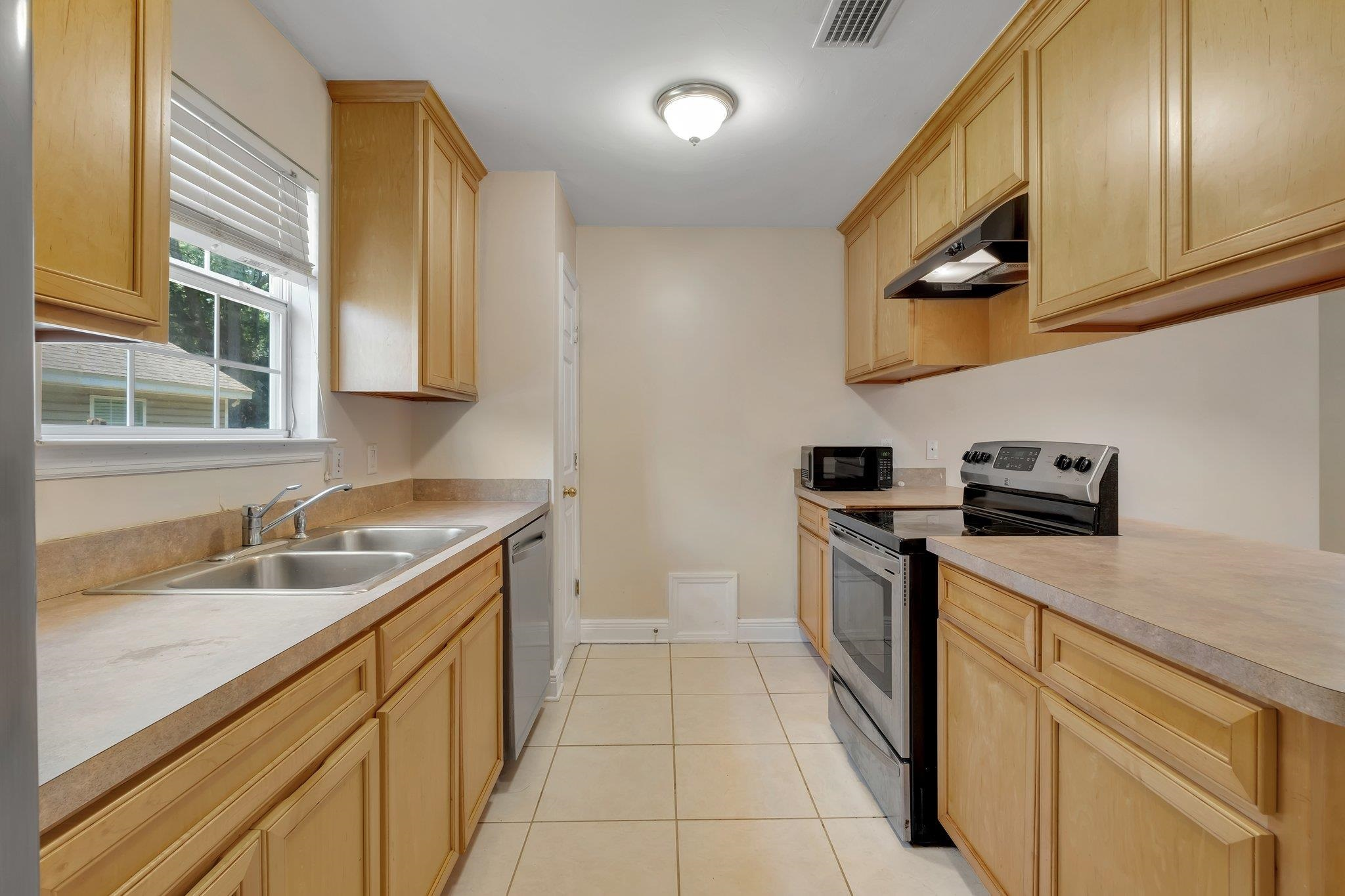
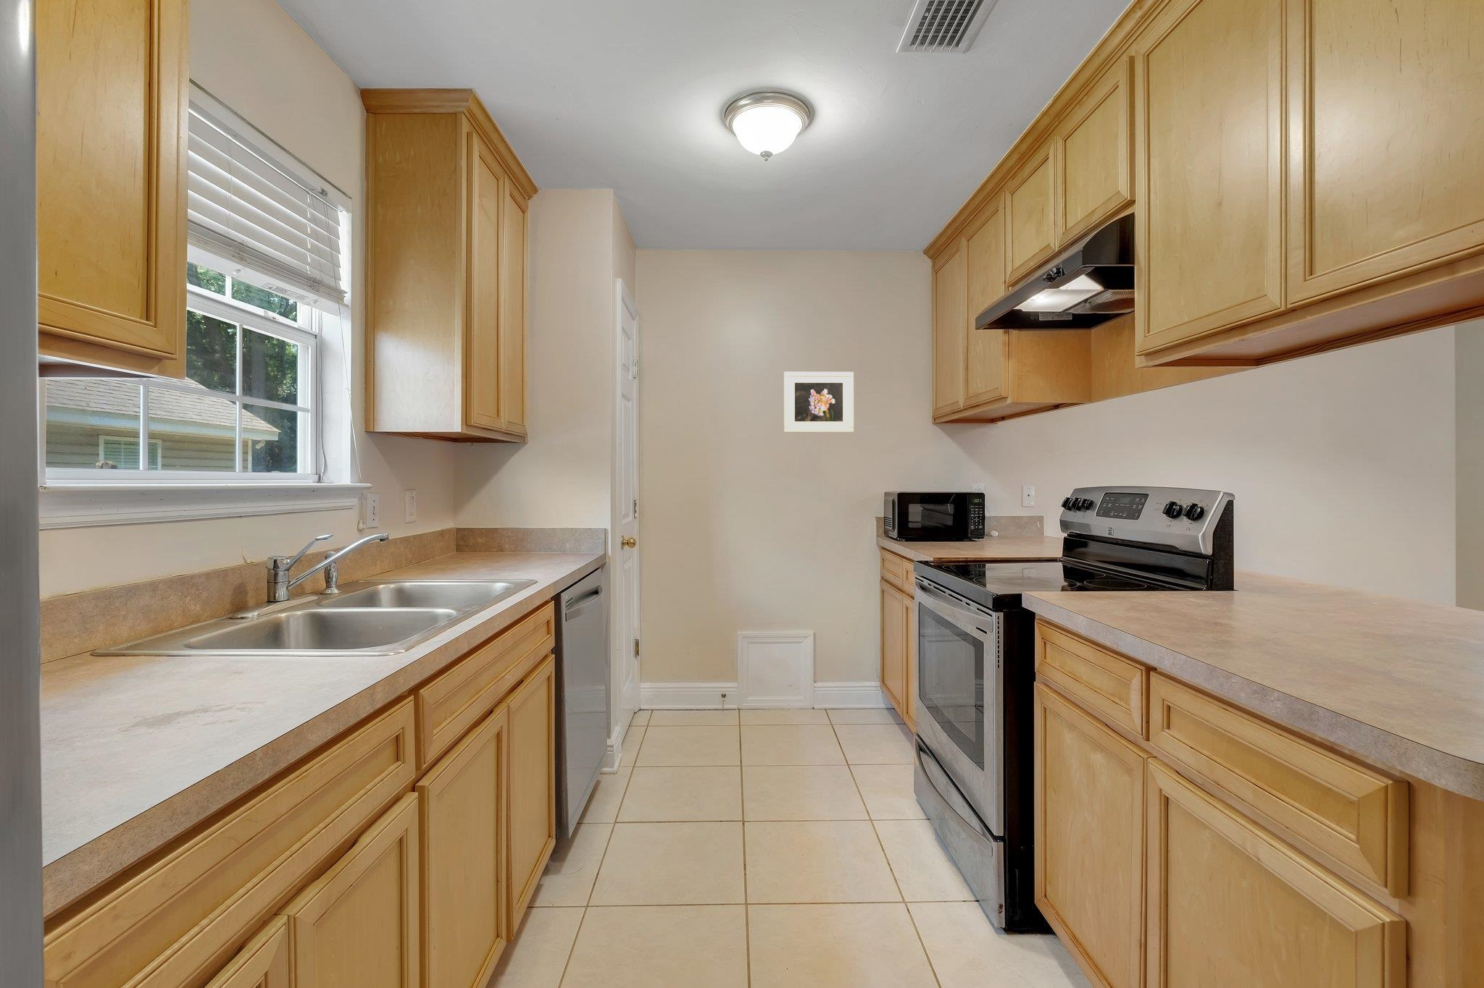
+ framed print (818, 401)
